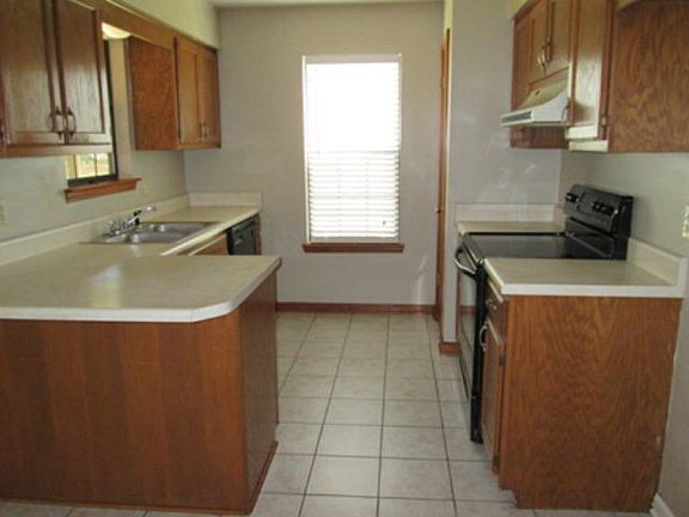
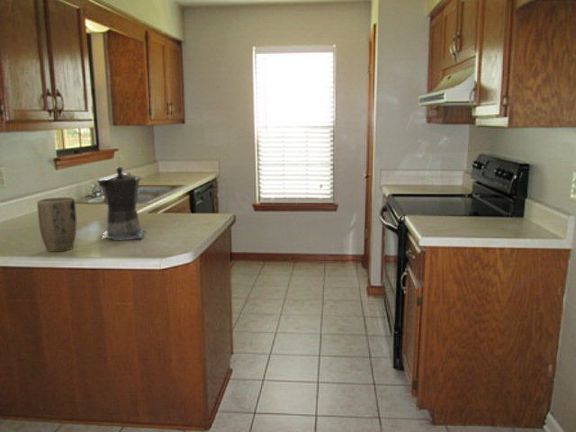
+ plant pot (58, 224)
+ coffee maker (121, 201)
